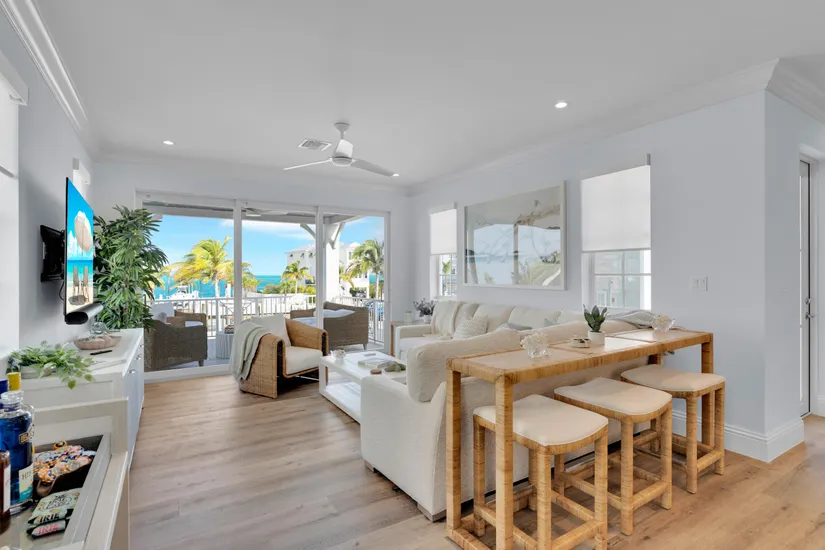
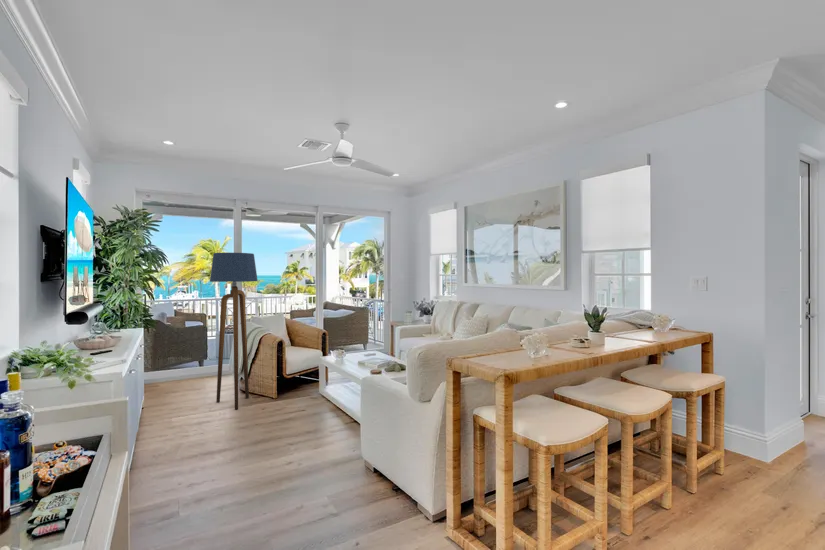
+ floor lamp (234, 328)
